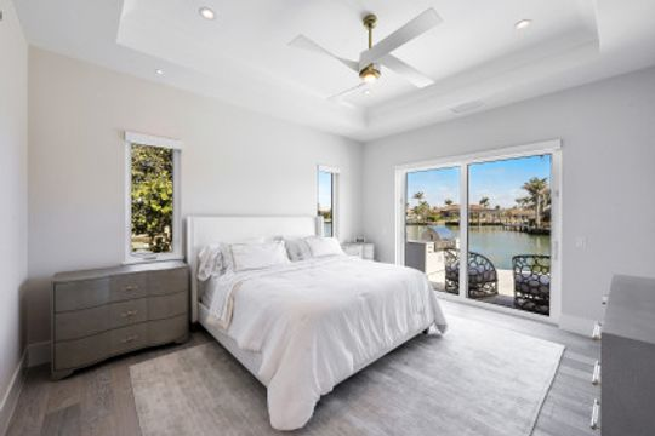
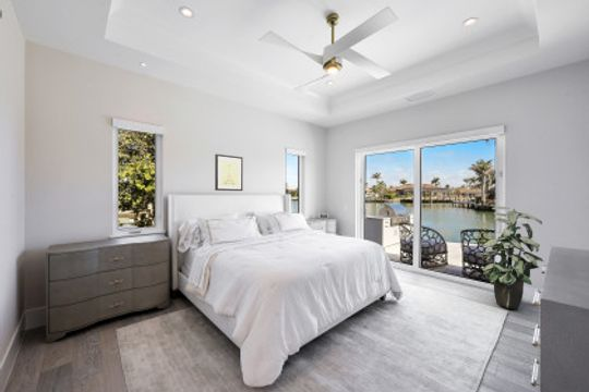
+ wall art (229, 173)
+ indoor plant (507, 255)
